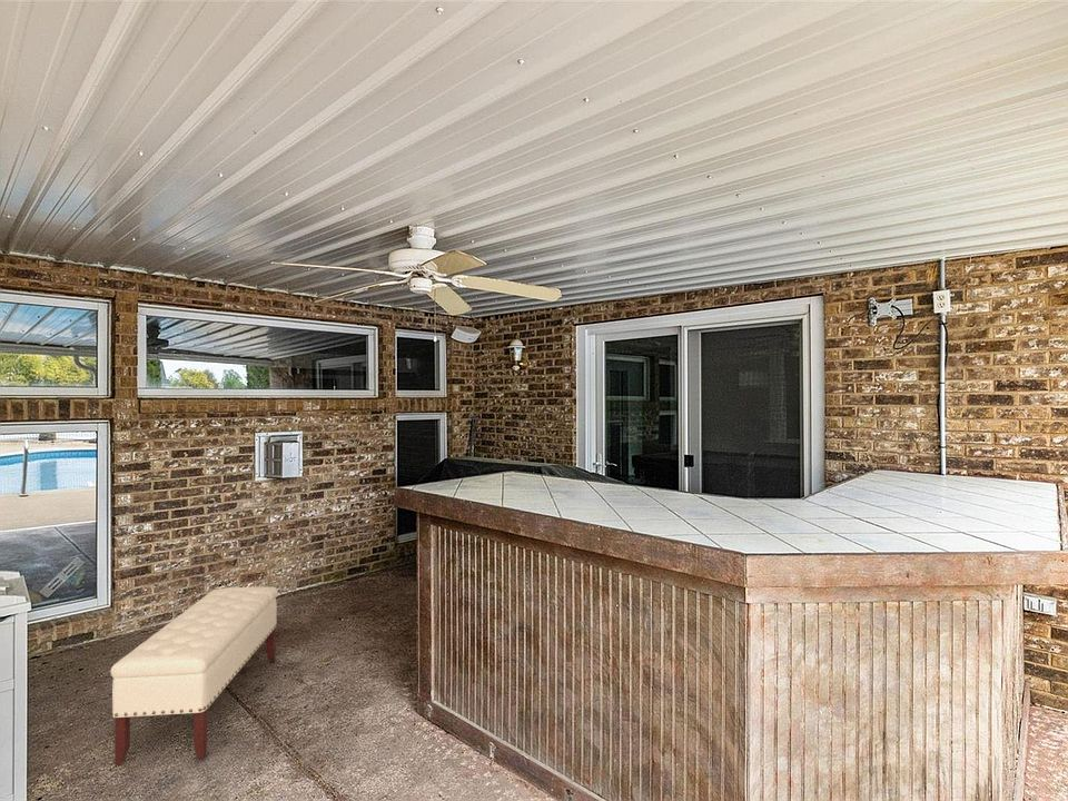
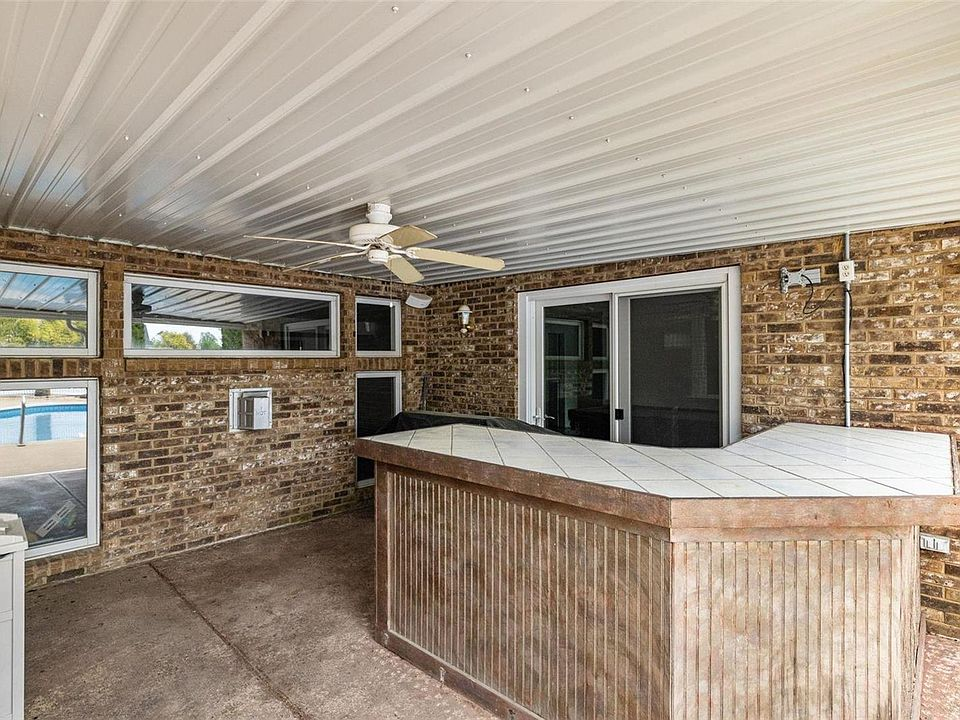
- bench (208, 660)
